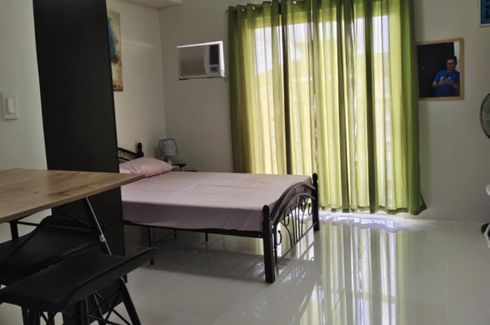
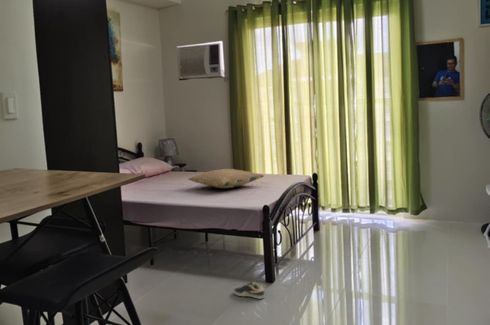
+ pillow (226, 178)
+ sneaker (249, 288)
